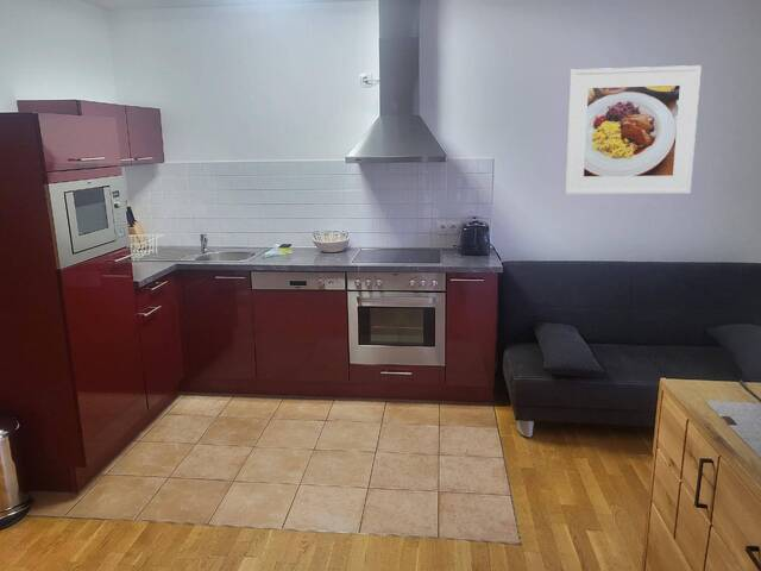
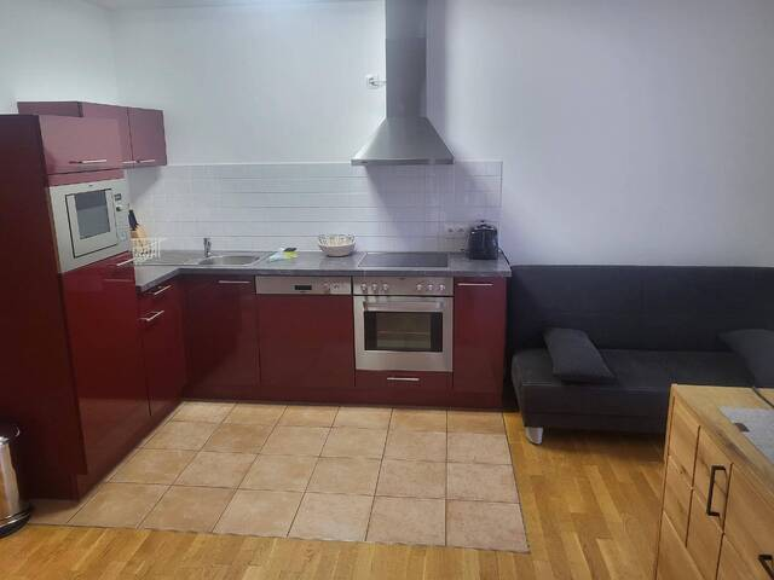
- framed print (630, 132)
